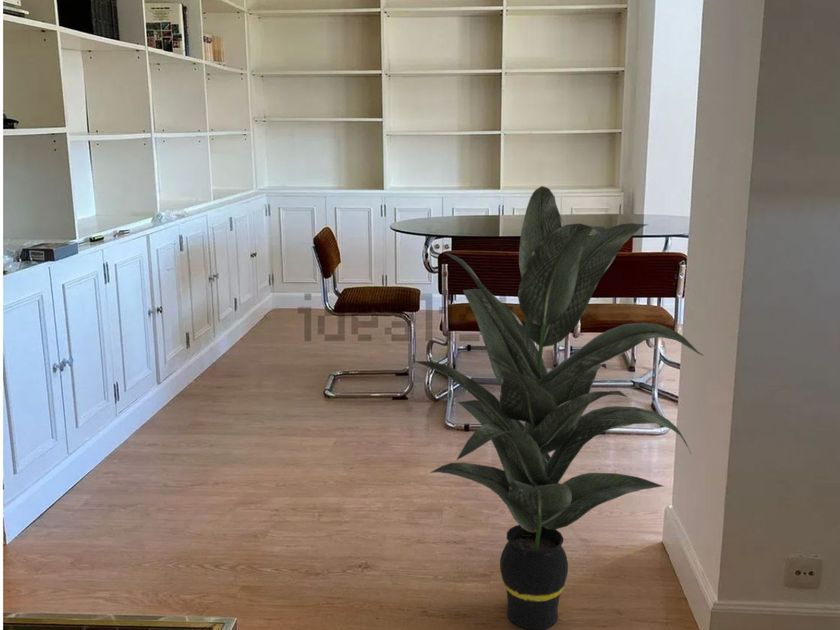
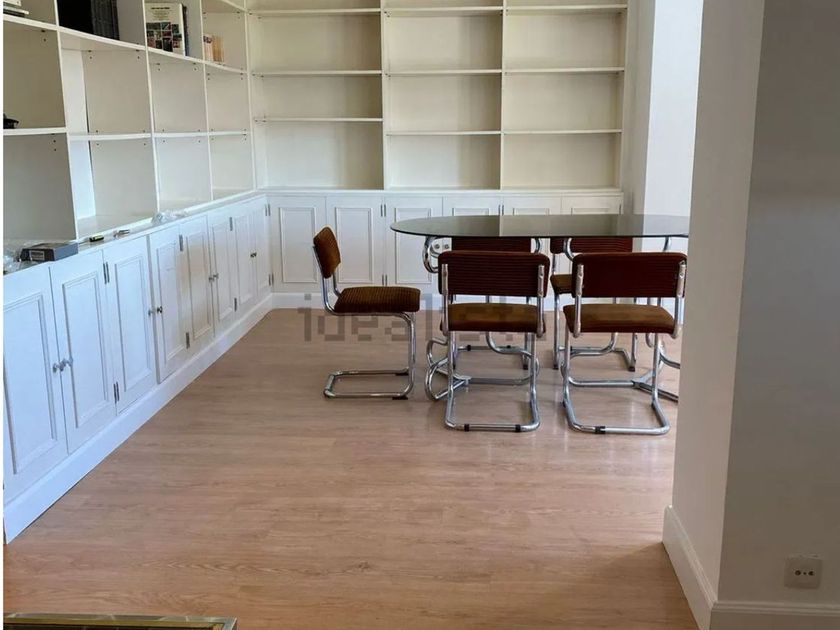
- indoor plant (548, 410)
